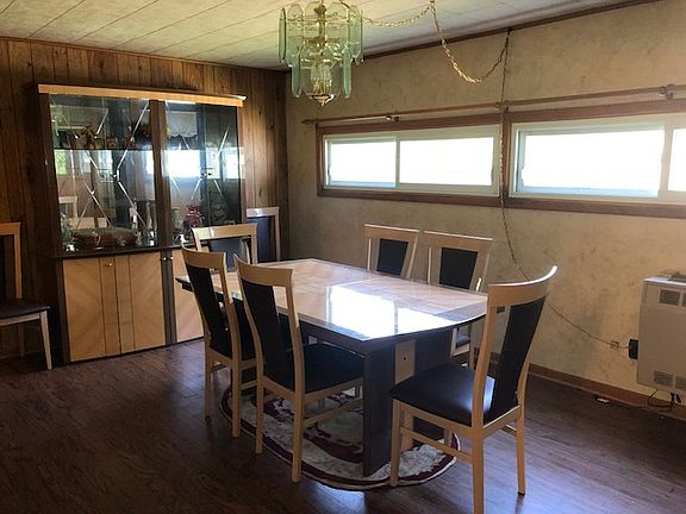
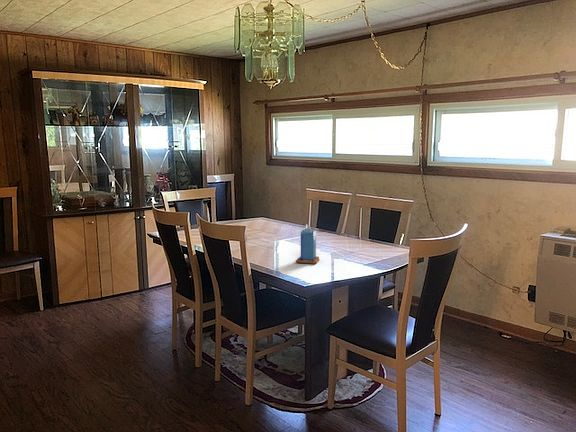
+ candle (307, 243)
